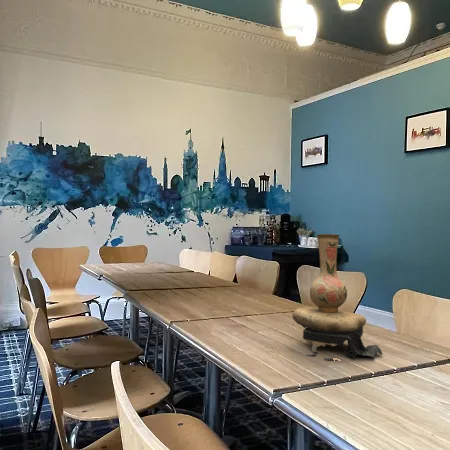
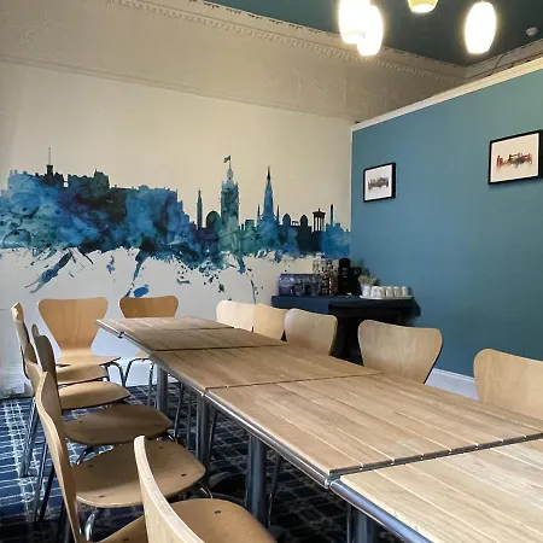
- vase (335, 291)
